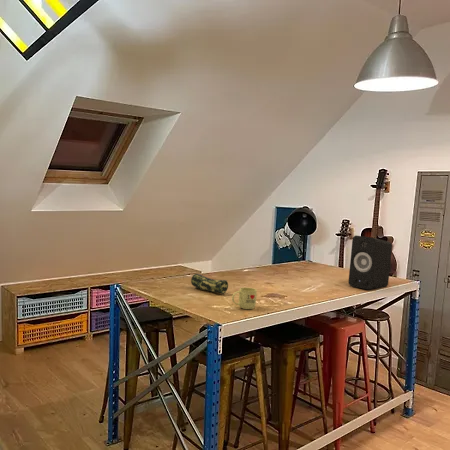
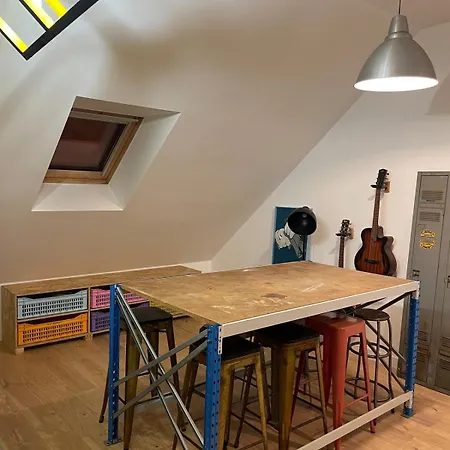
- speaker (369, 261)
- pencil case (210, 284)
- mug (244, 298)
